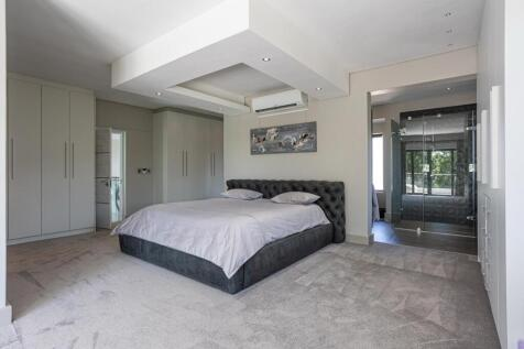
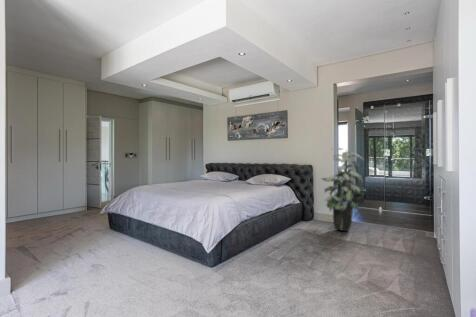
+ indoor plant (341, 188)
